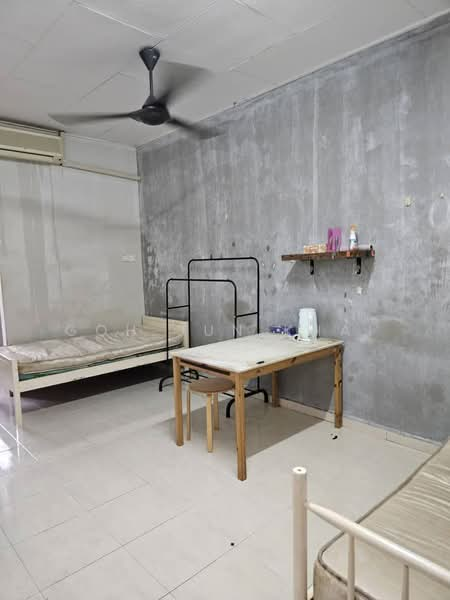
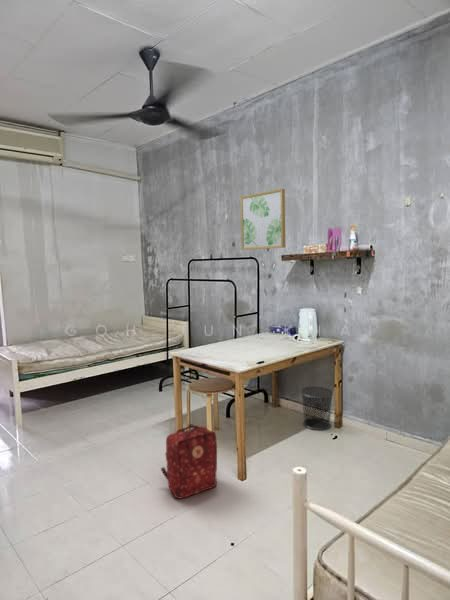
+ backpack (189, 454)
+ wall art (262, 221)
+ waste bin (316, 408)
